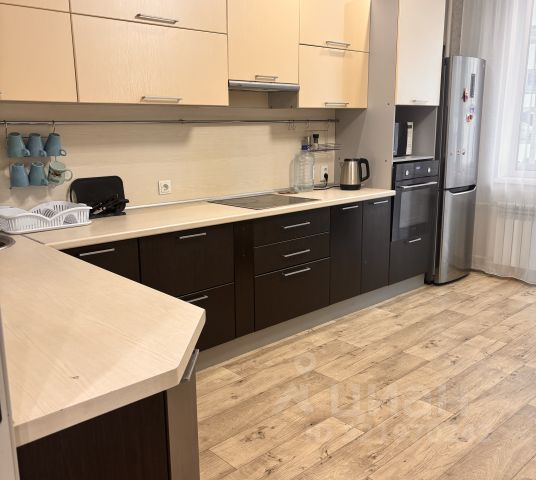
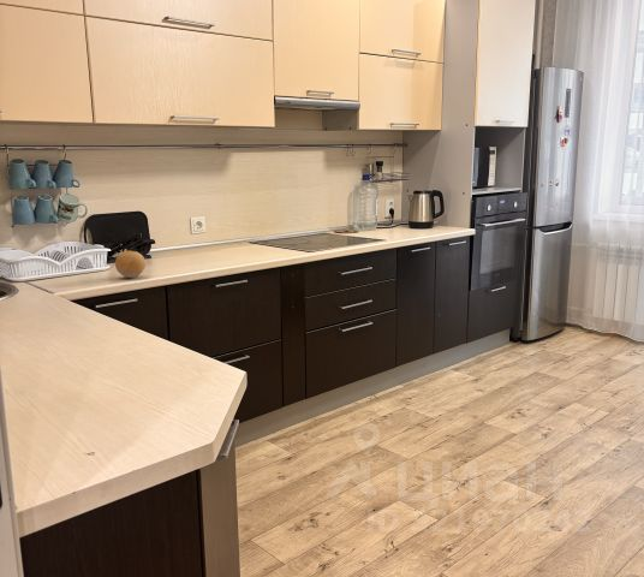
+ fruit (130, 263)
